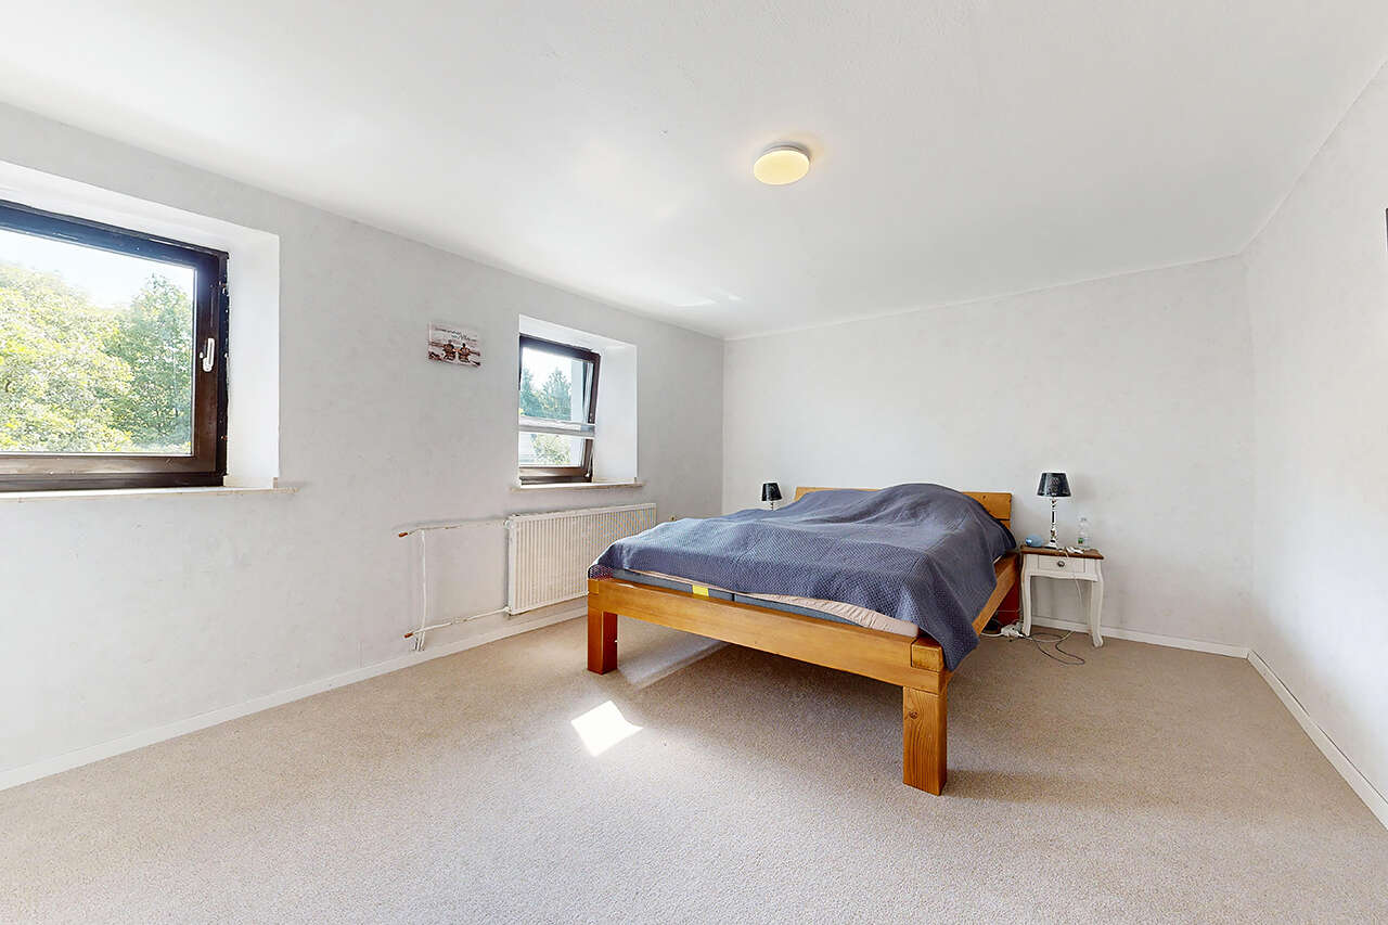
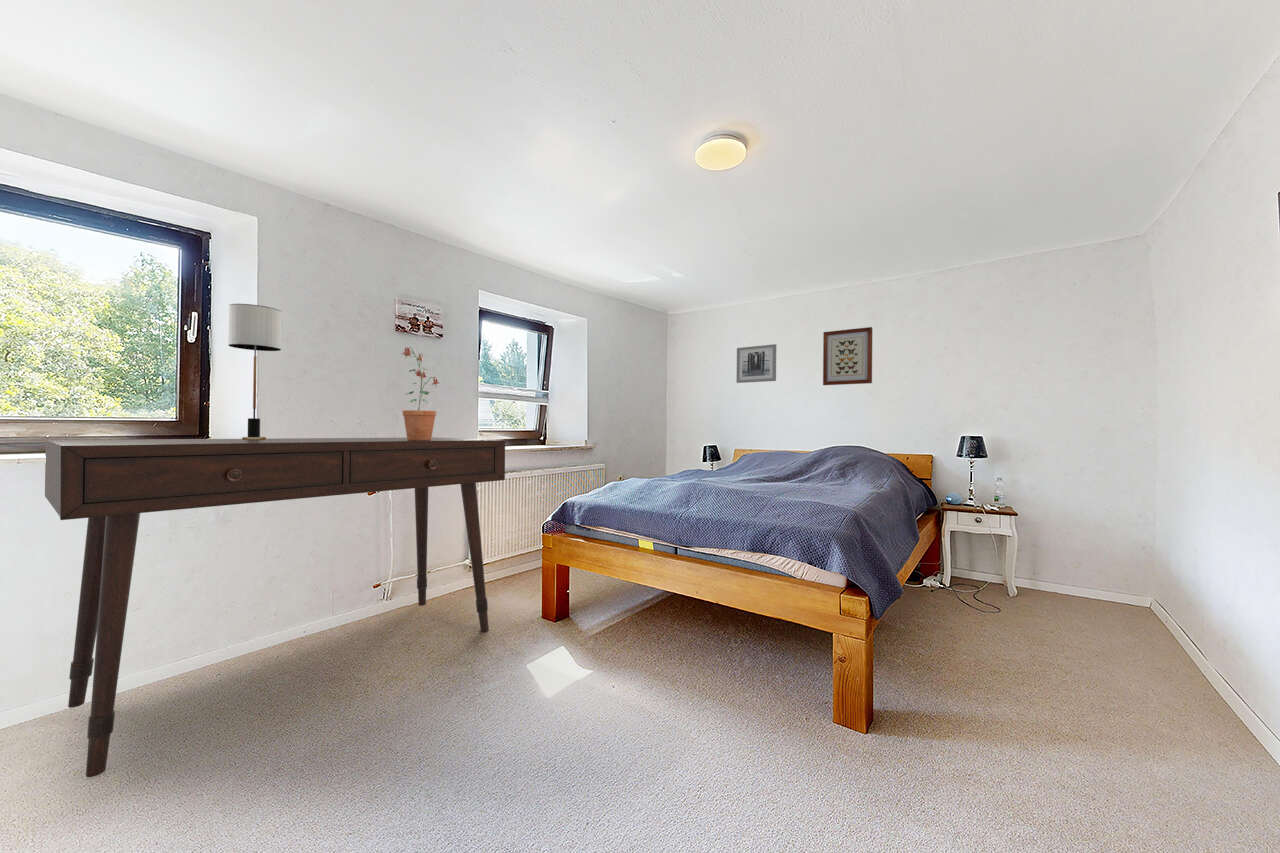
+ table lamp (255, 373)
+ wall art (847, 357)
+ desk (311, 497)
+ wall art (755, 364)
+ potted plant (421, 394)
